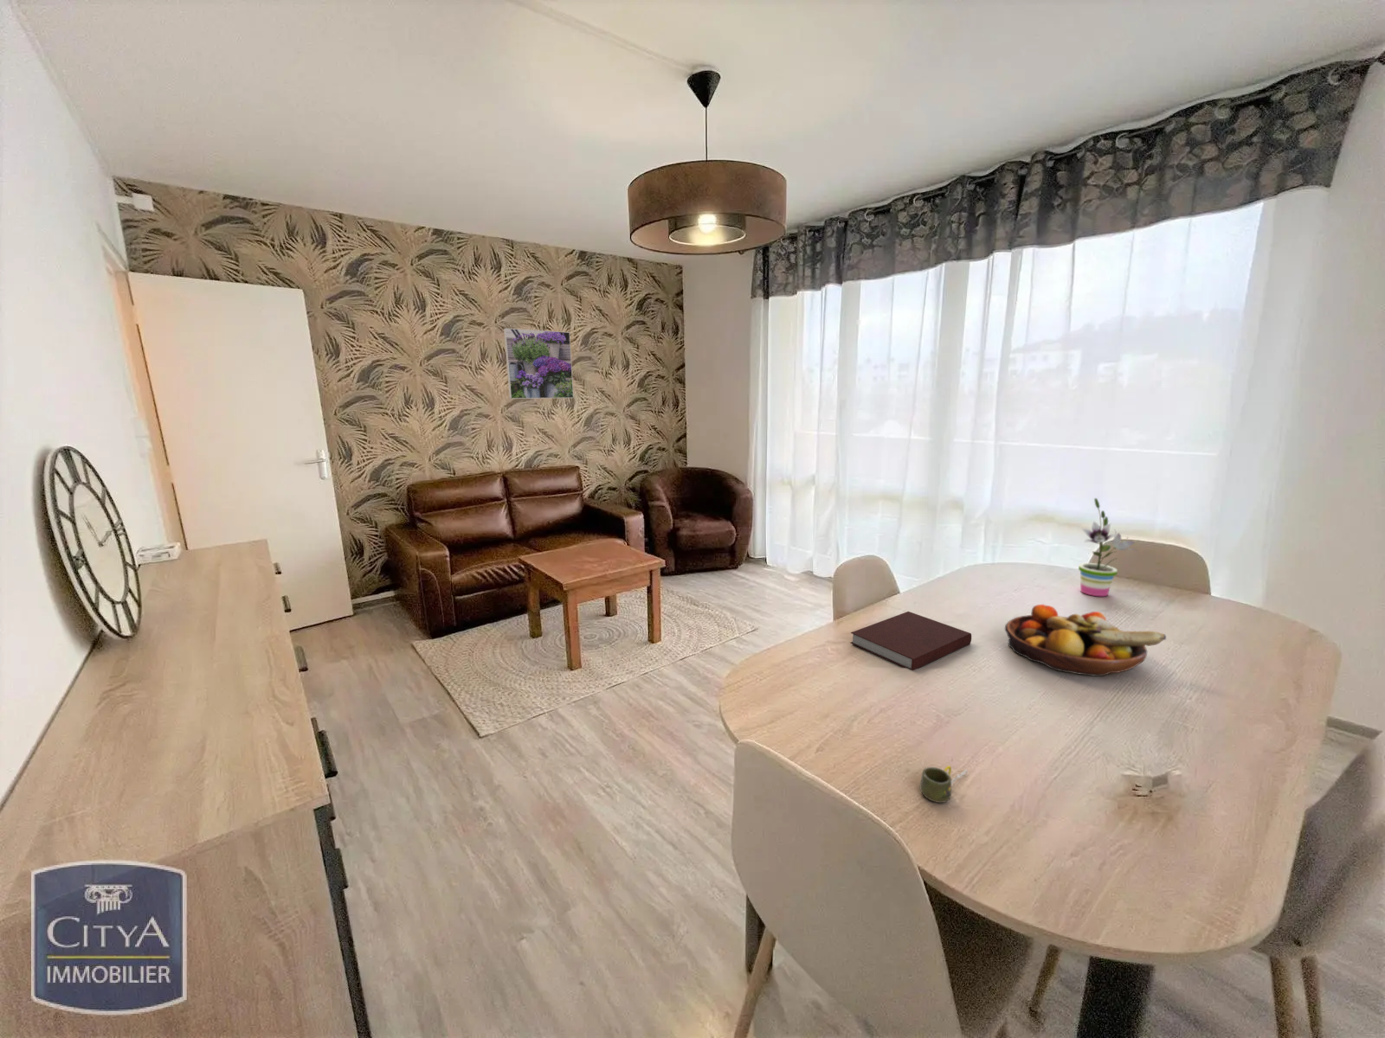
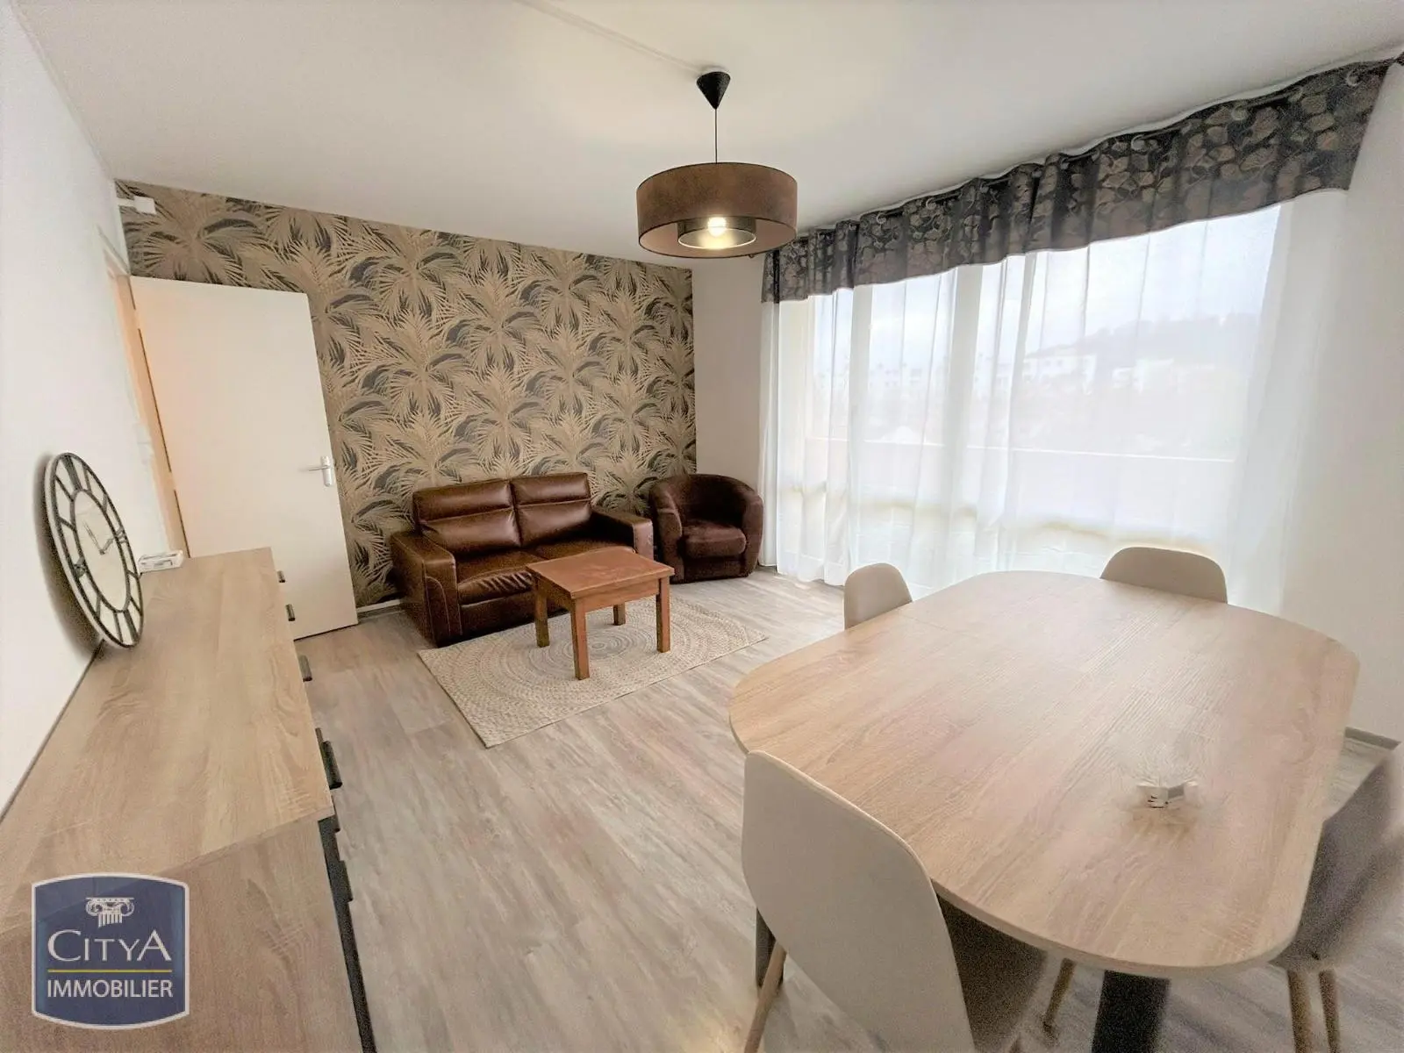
- mug (947, 775)
- potted plant (1108, 550)
- notebook (910, 638)
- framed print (540, 364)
- fruit bowl (1074, 631)
